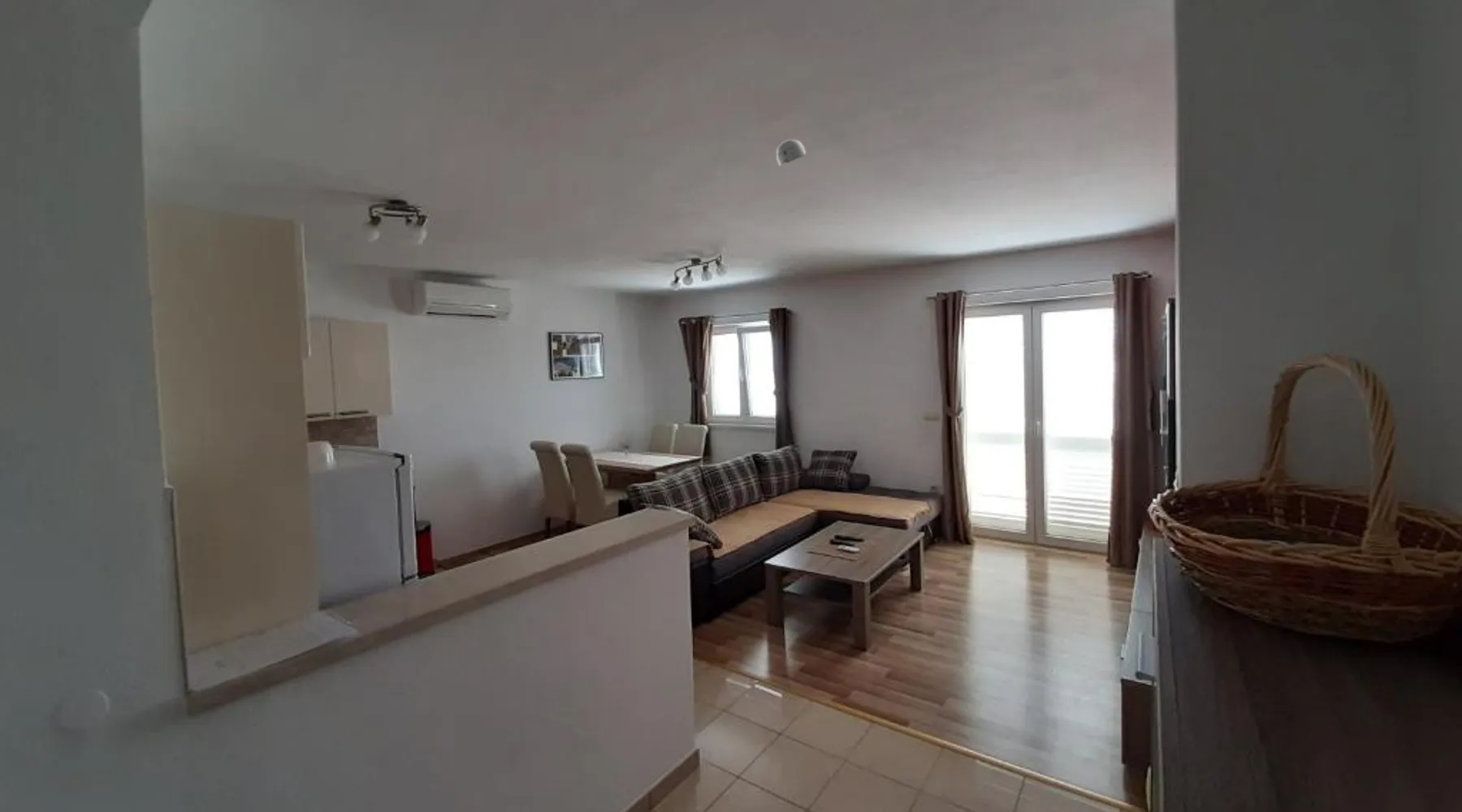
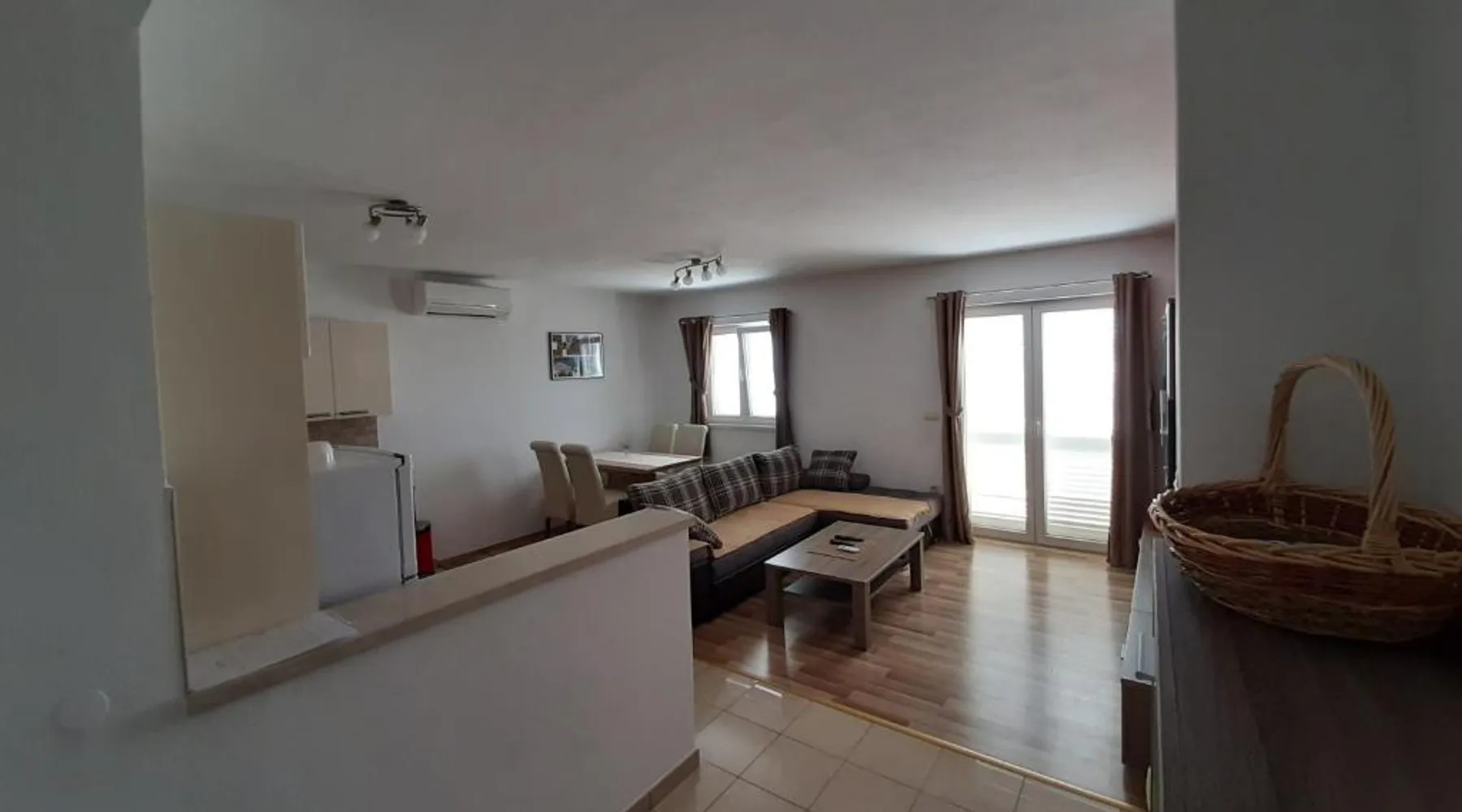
- smoke detector (791, 153)
